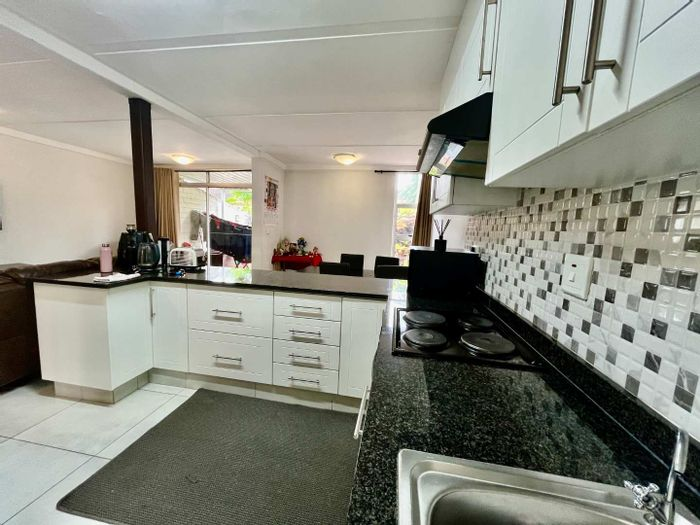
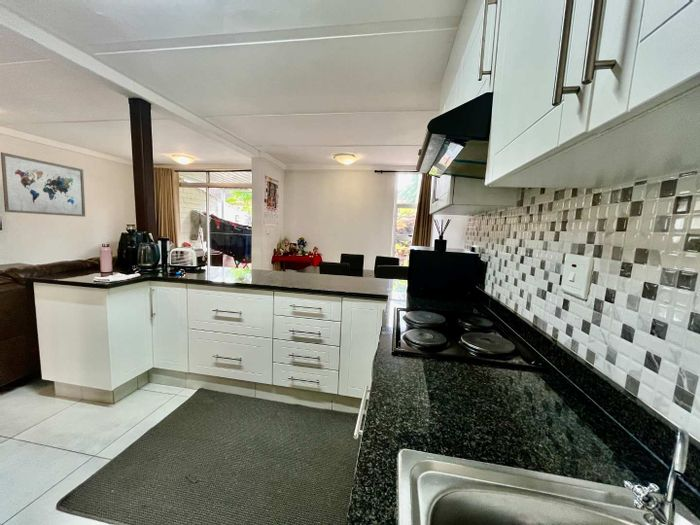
+ wall art (48, 188)
